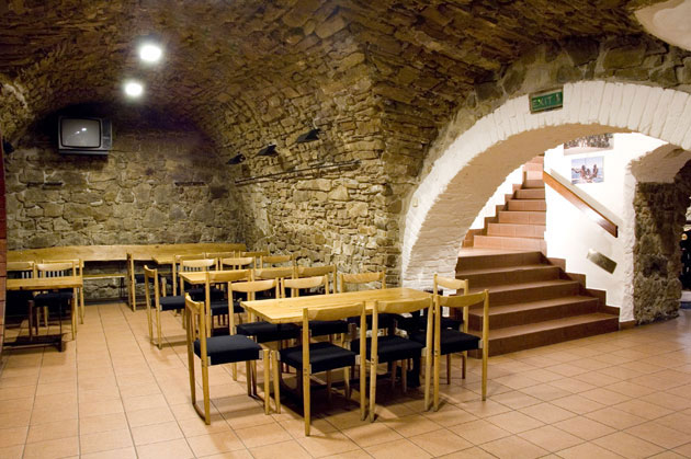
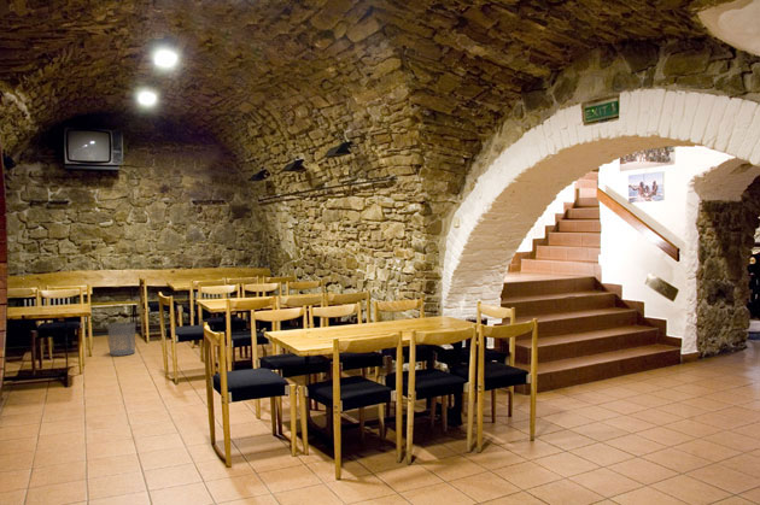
+ waste bin (122, 339)
